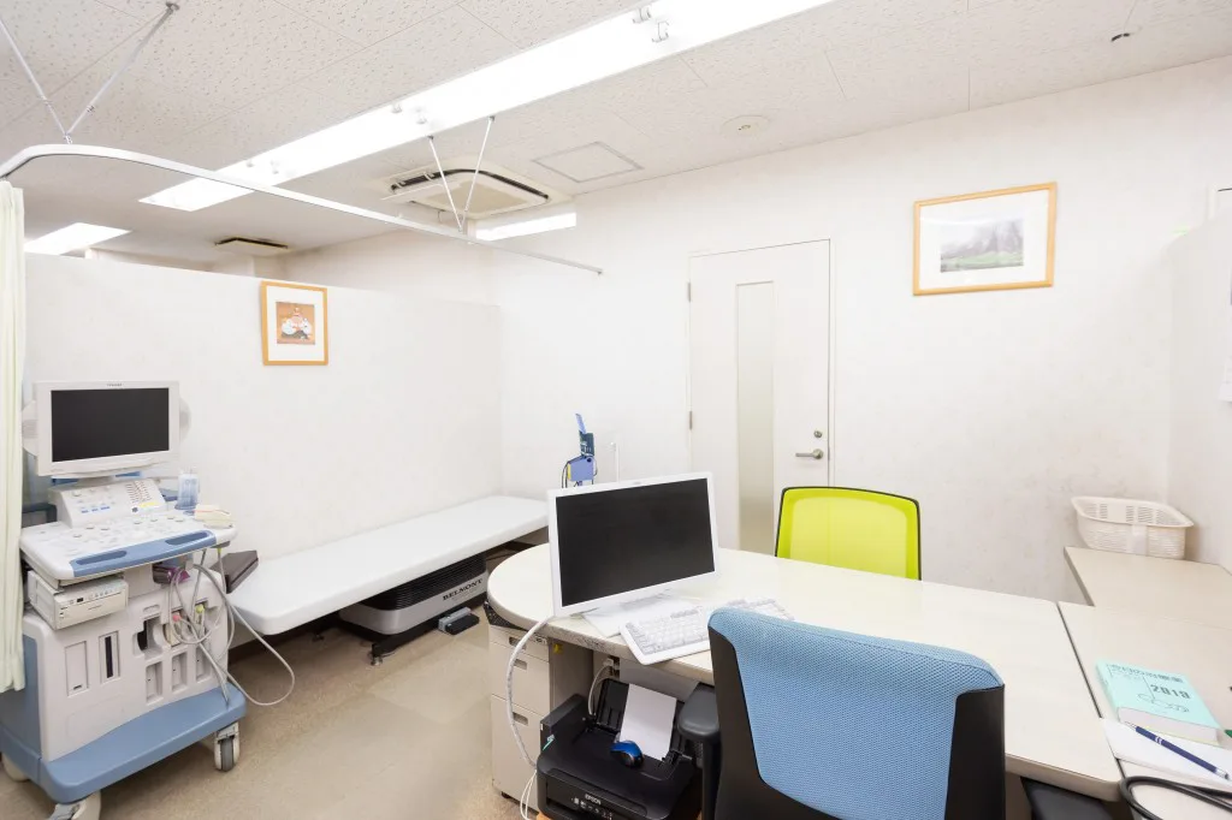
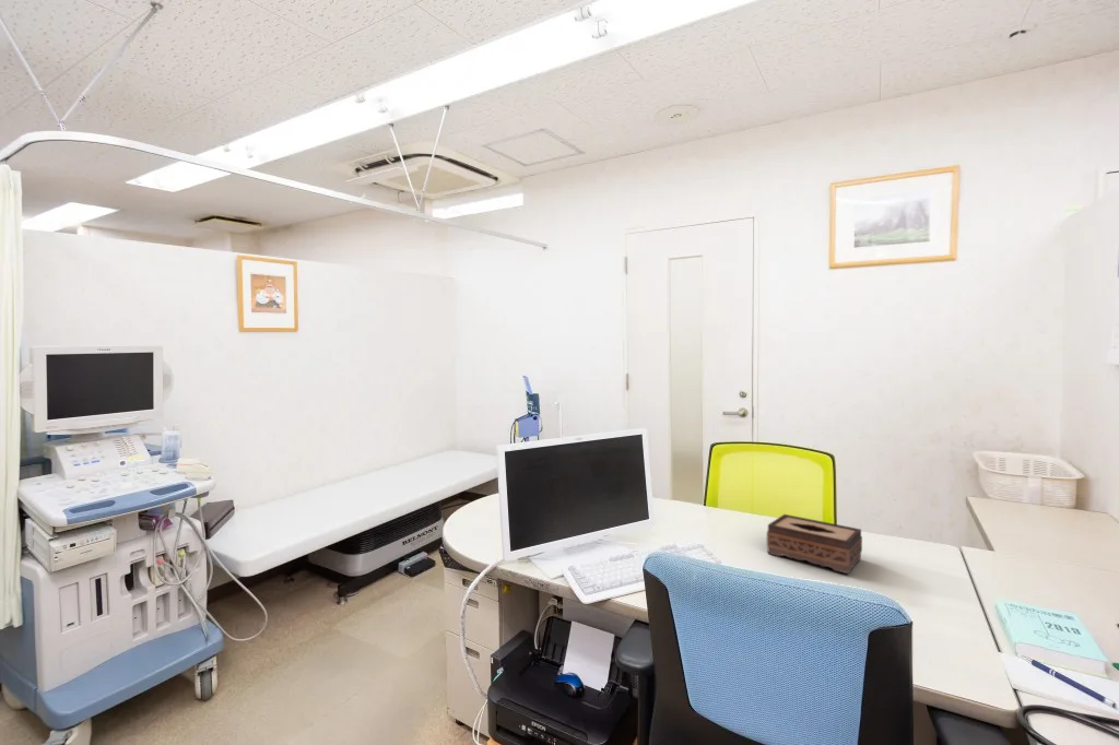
+ tissue box (813, 541)
